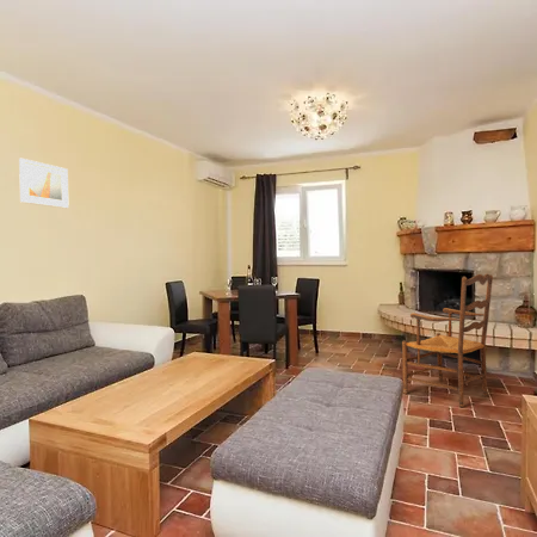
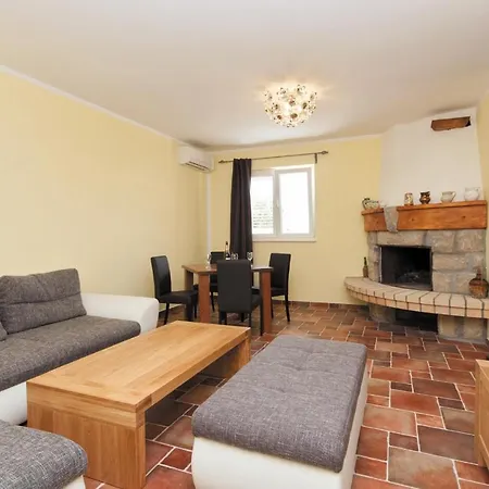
- armchair (449, 333)
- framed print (45, 184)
